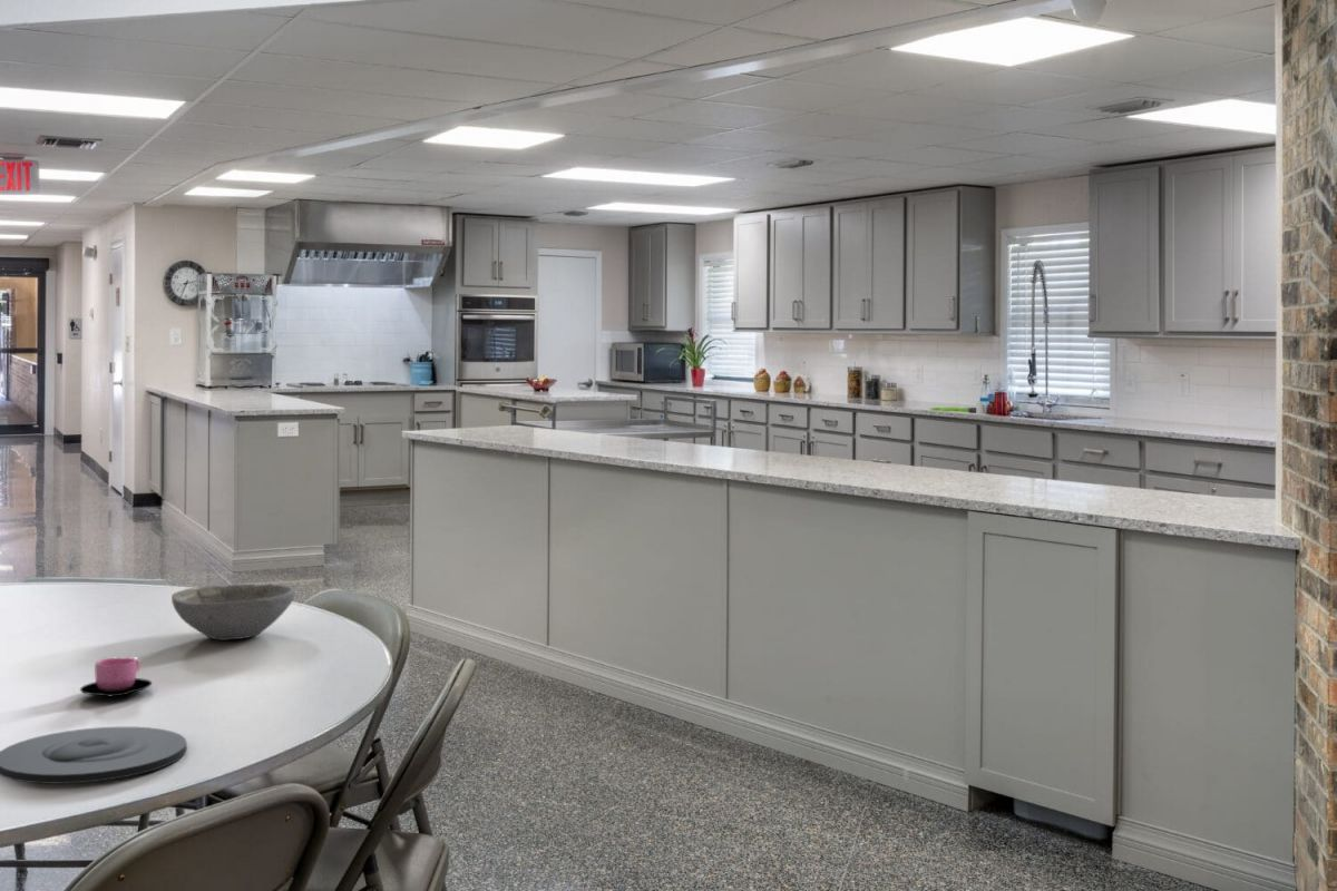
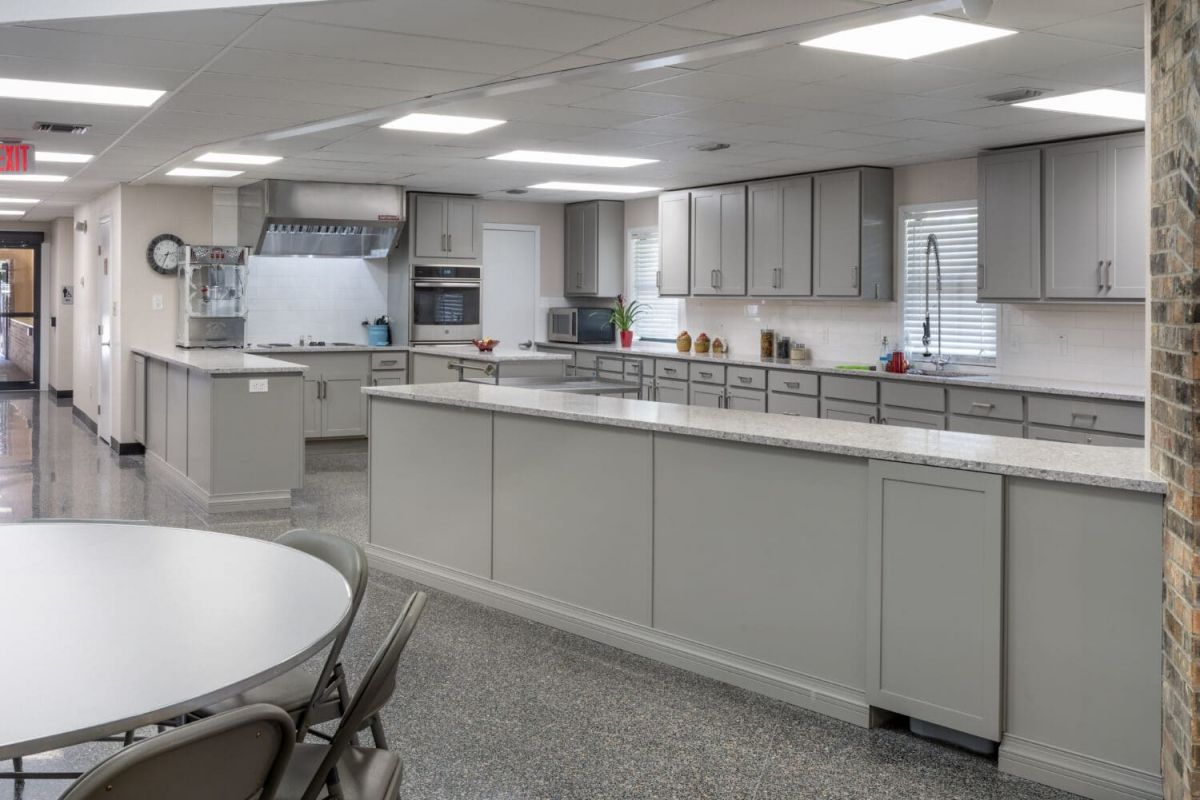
- bowl (234, 614)
- plate (92, 747)
- cup (116, 677)
